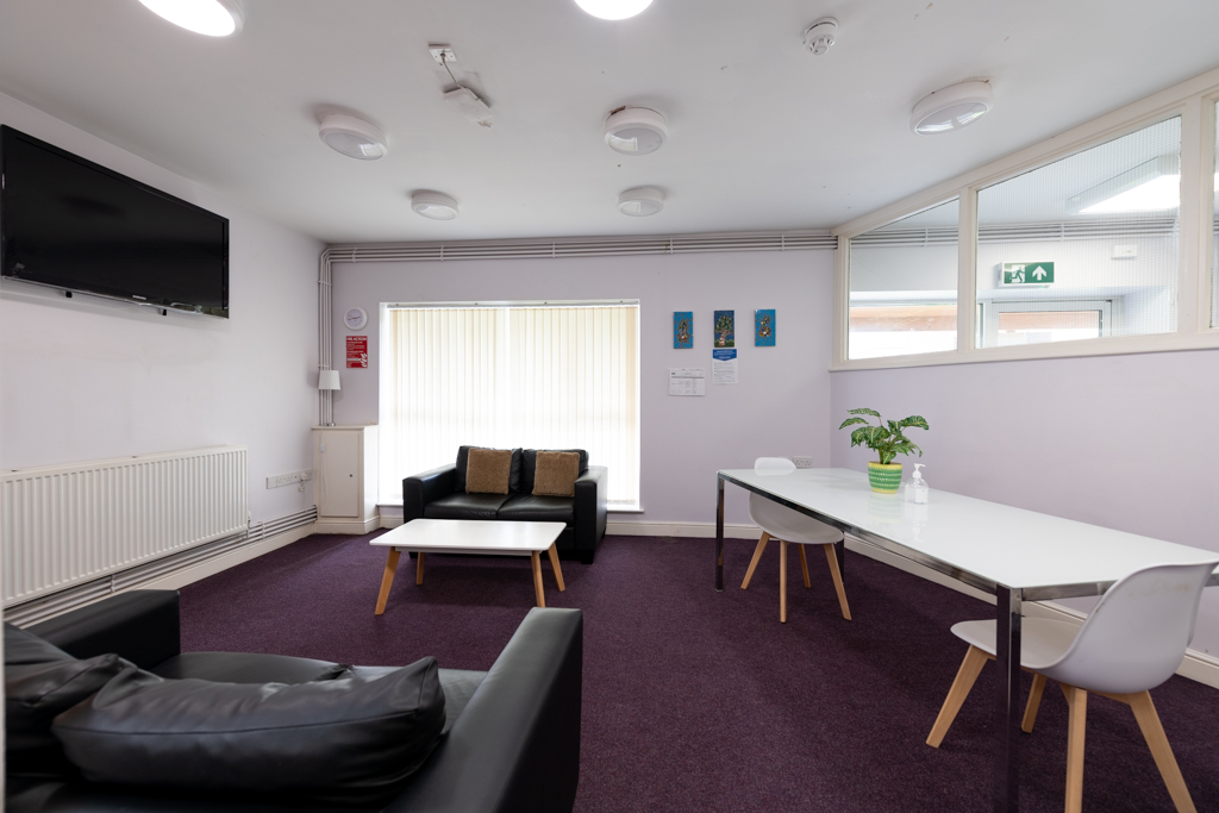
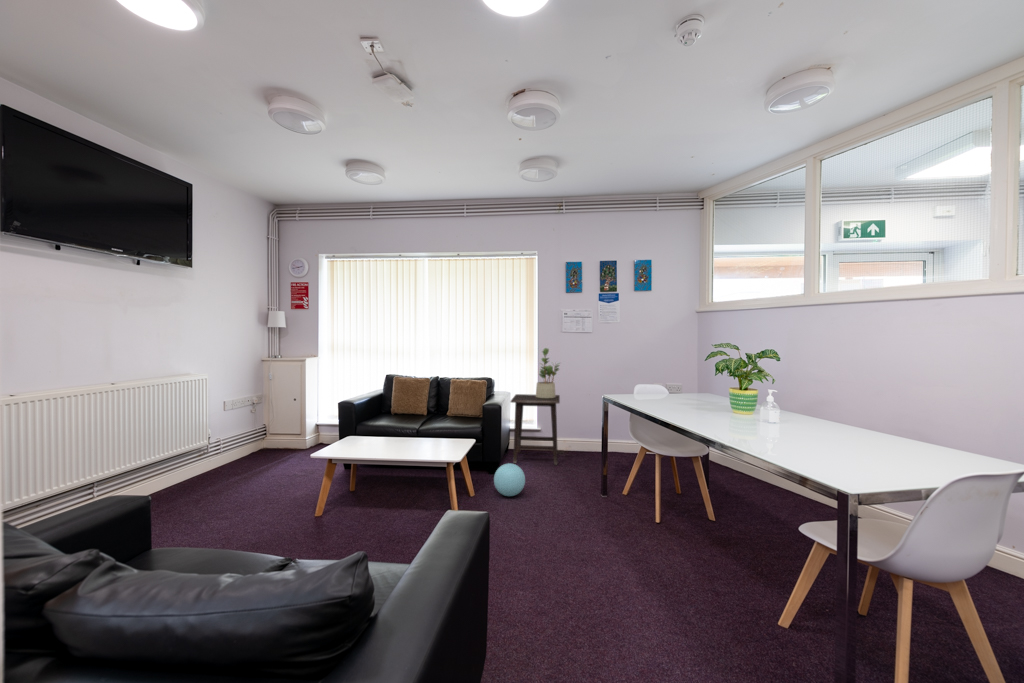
+ side table (536, 436)
+ potted plant (548, 372)
+ ball (509, 479)
